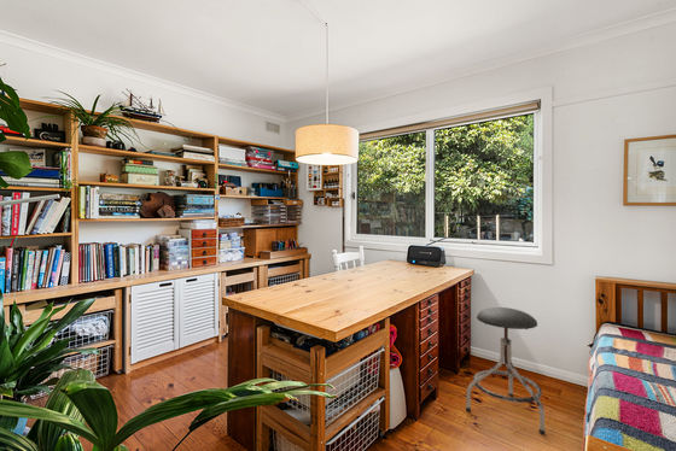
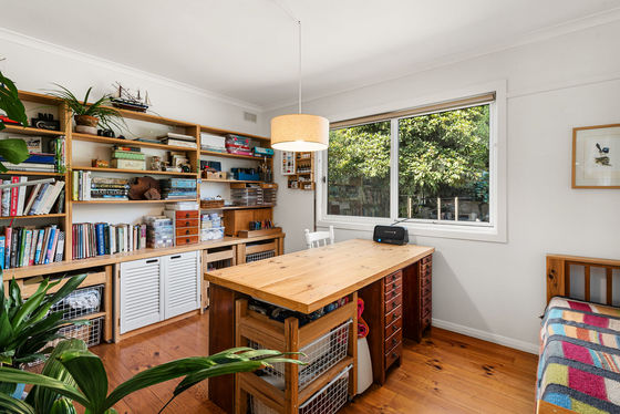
- stool (501, 359)
